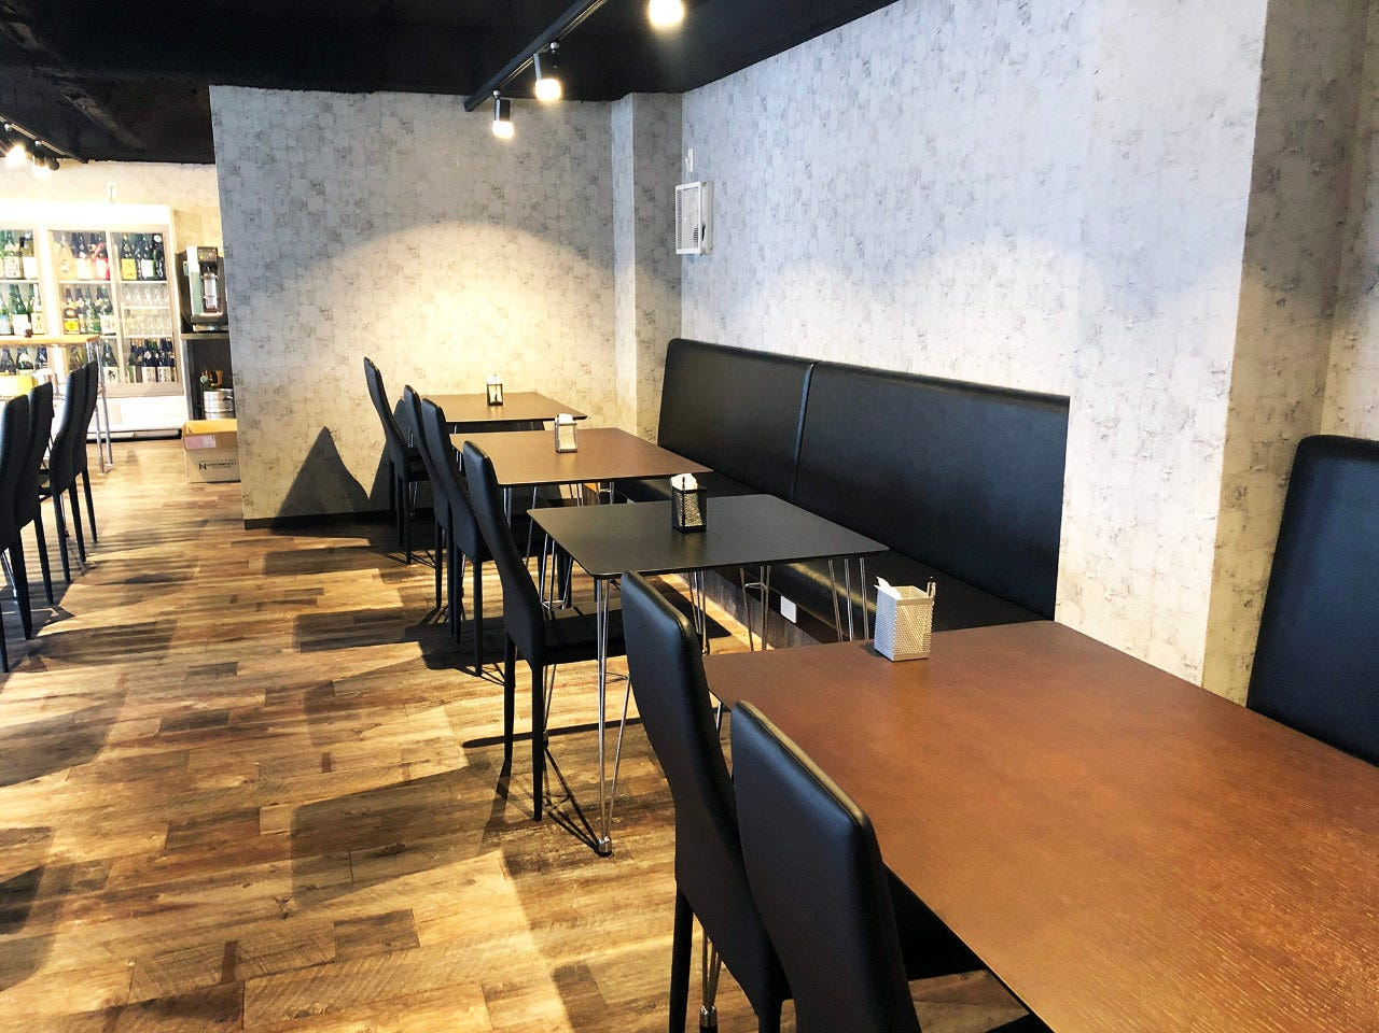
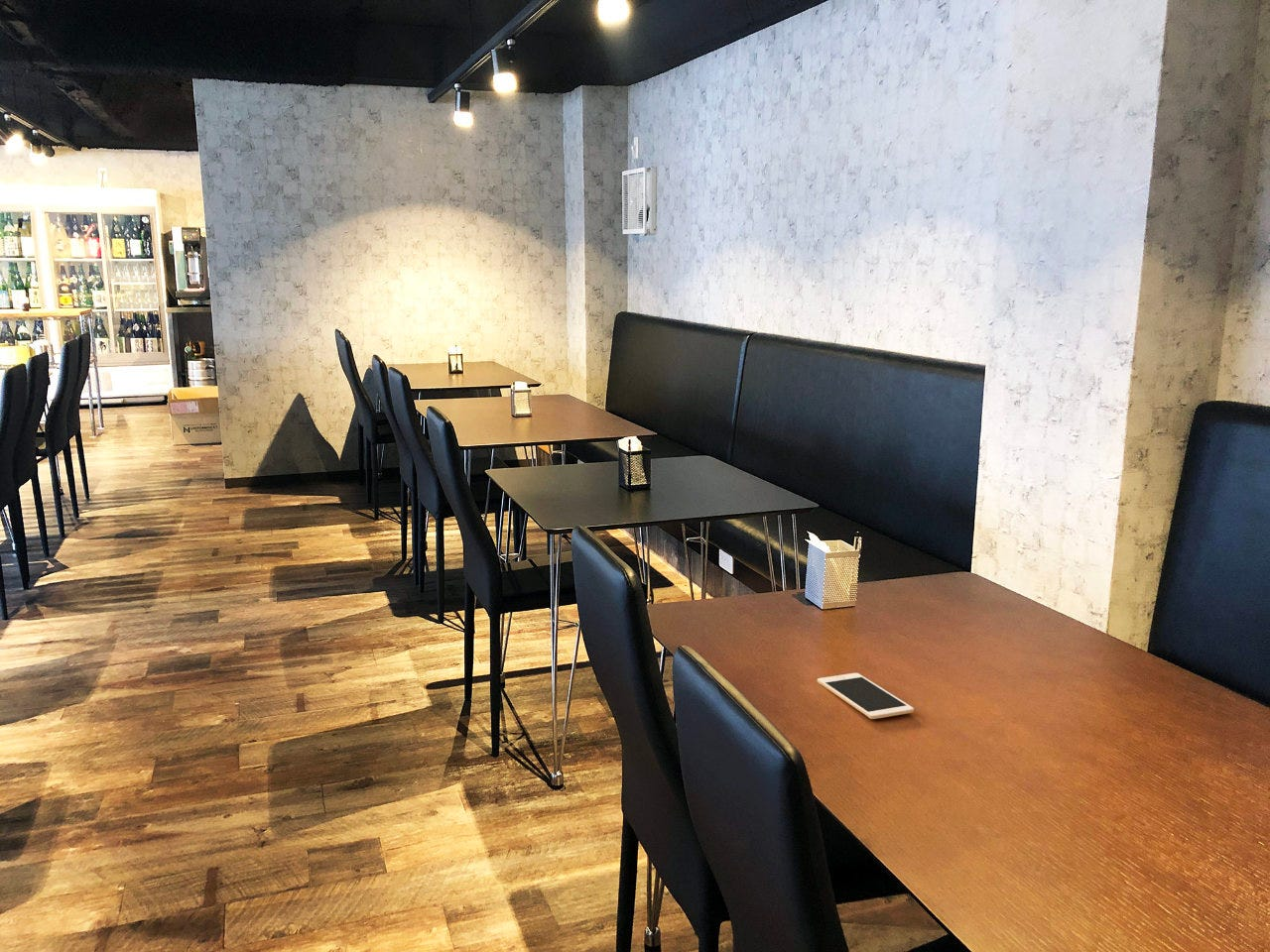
+ cell phone (863, 694)
